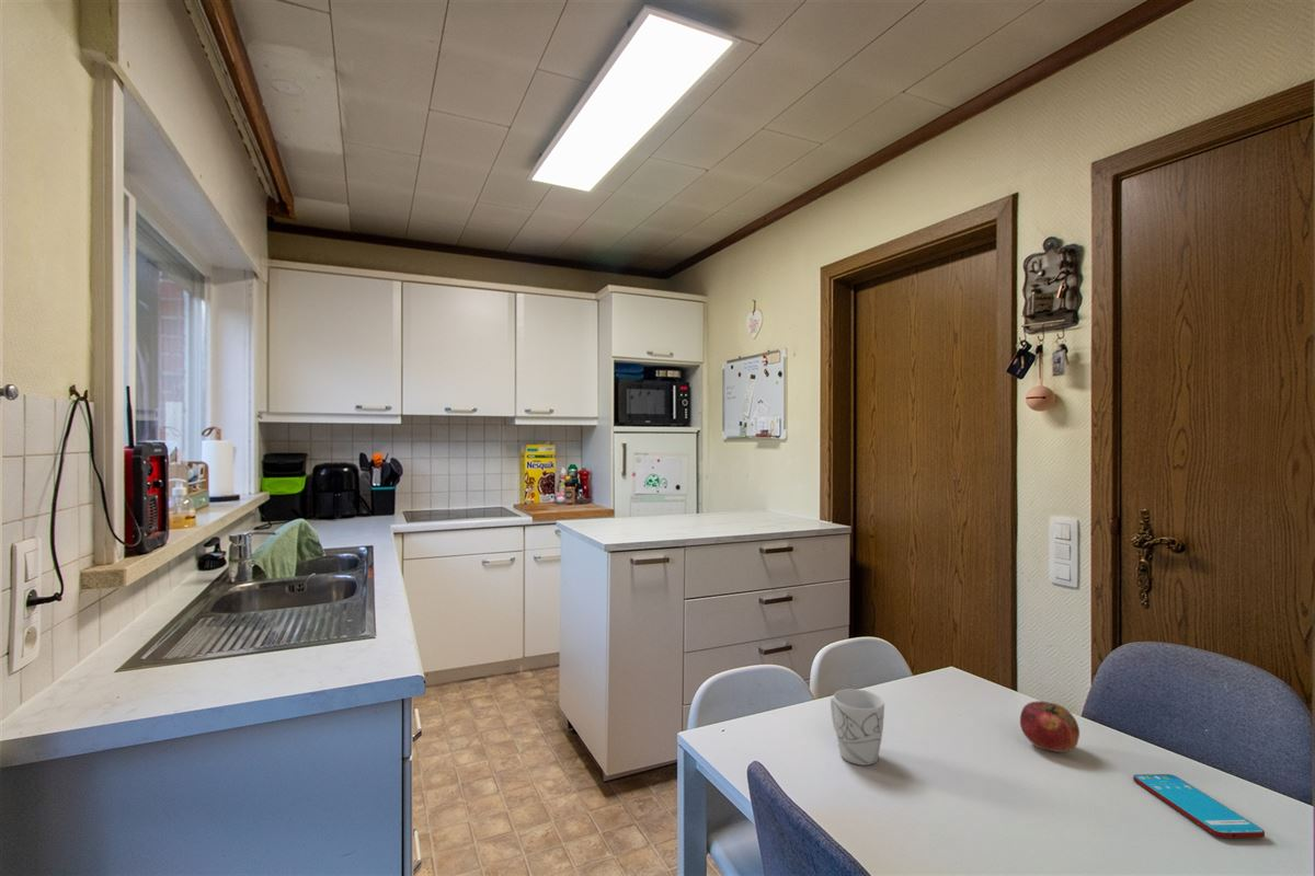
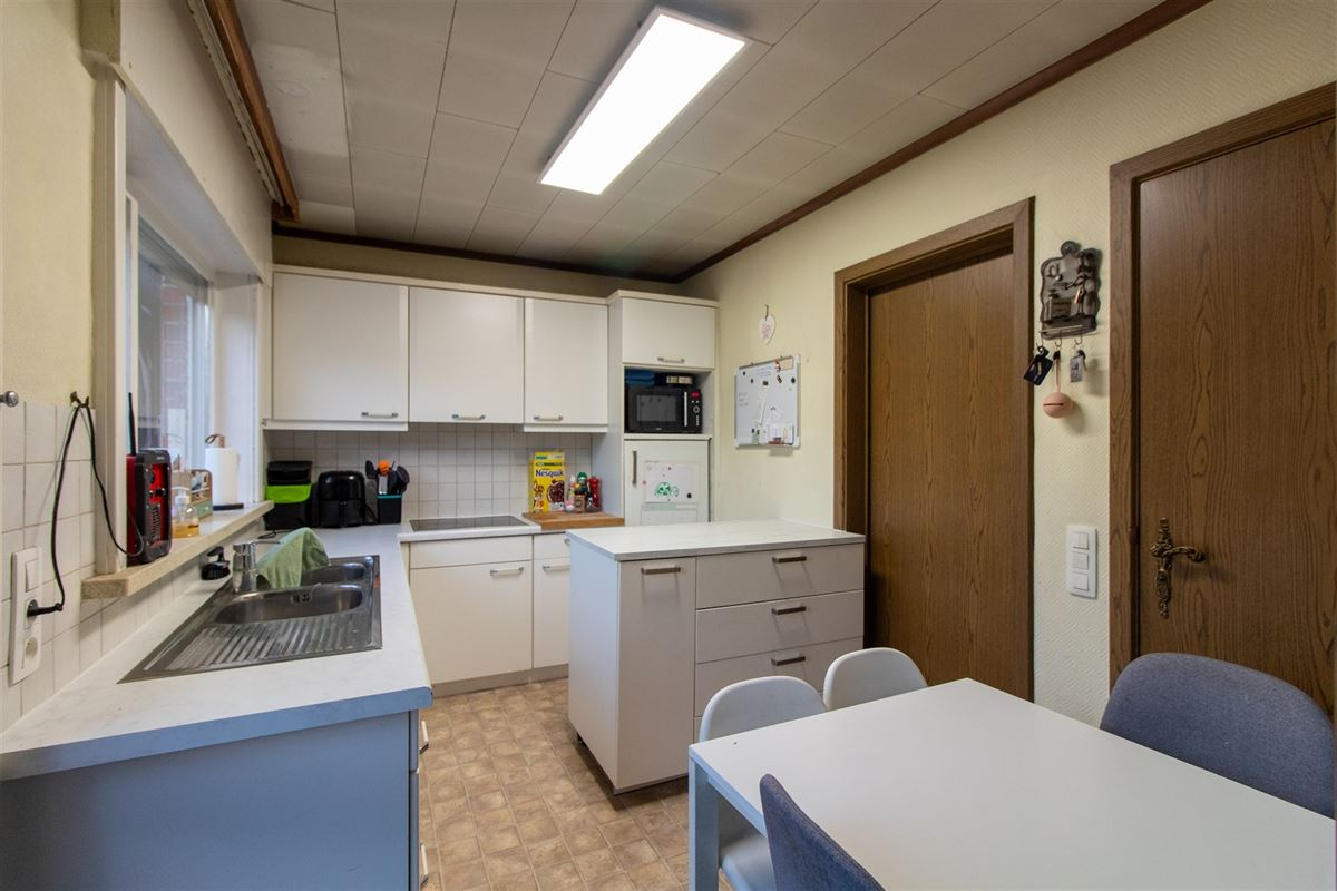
- fruit (1049, 725)
- smartphone (1193, 803)
- mug (853, 723)
